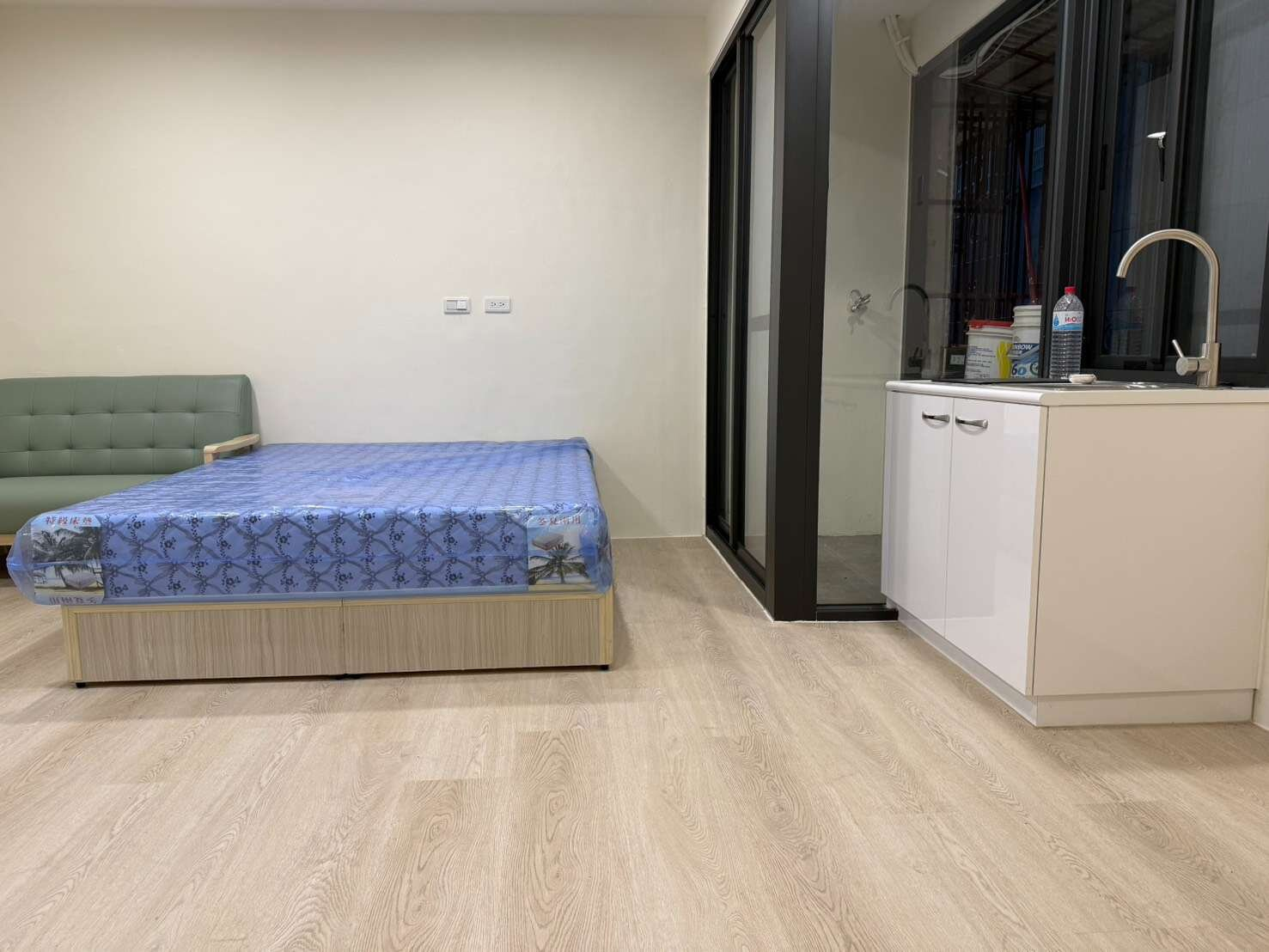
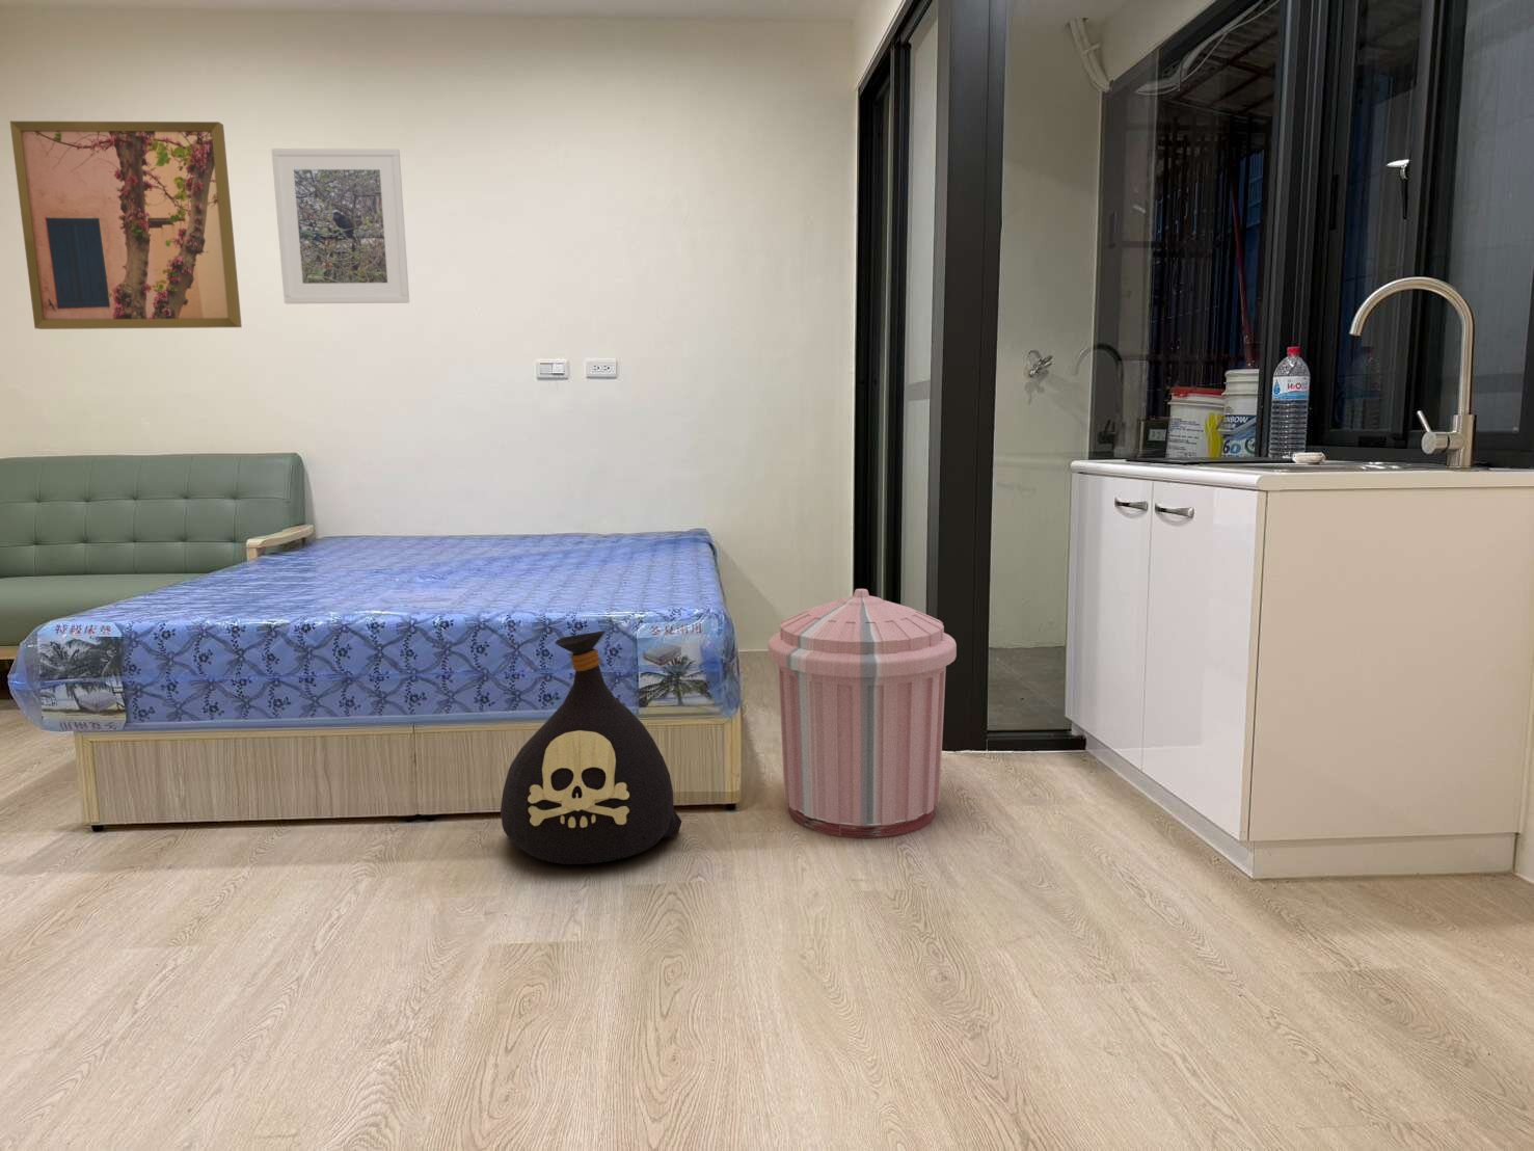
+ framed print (341, 226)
+ bag (586, 740)
+ wall art (128, 226)
+ trash can (861, 701)
